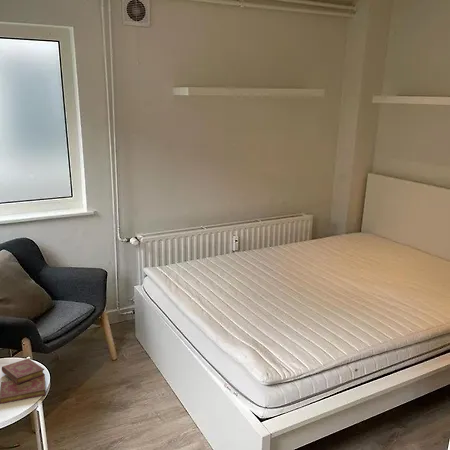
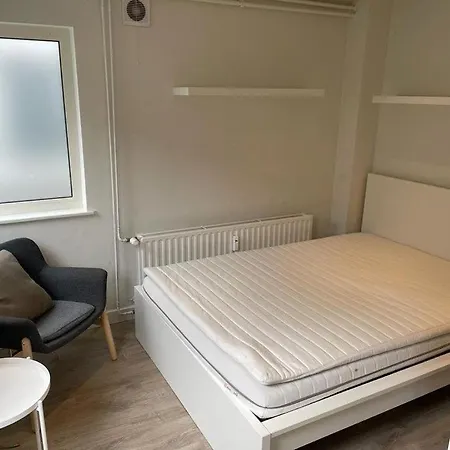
- book (22, 374)
